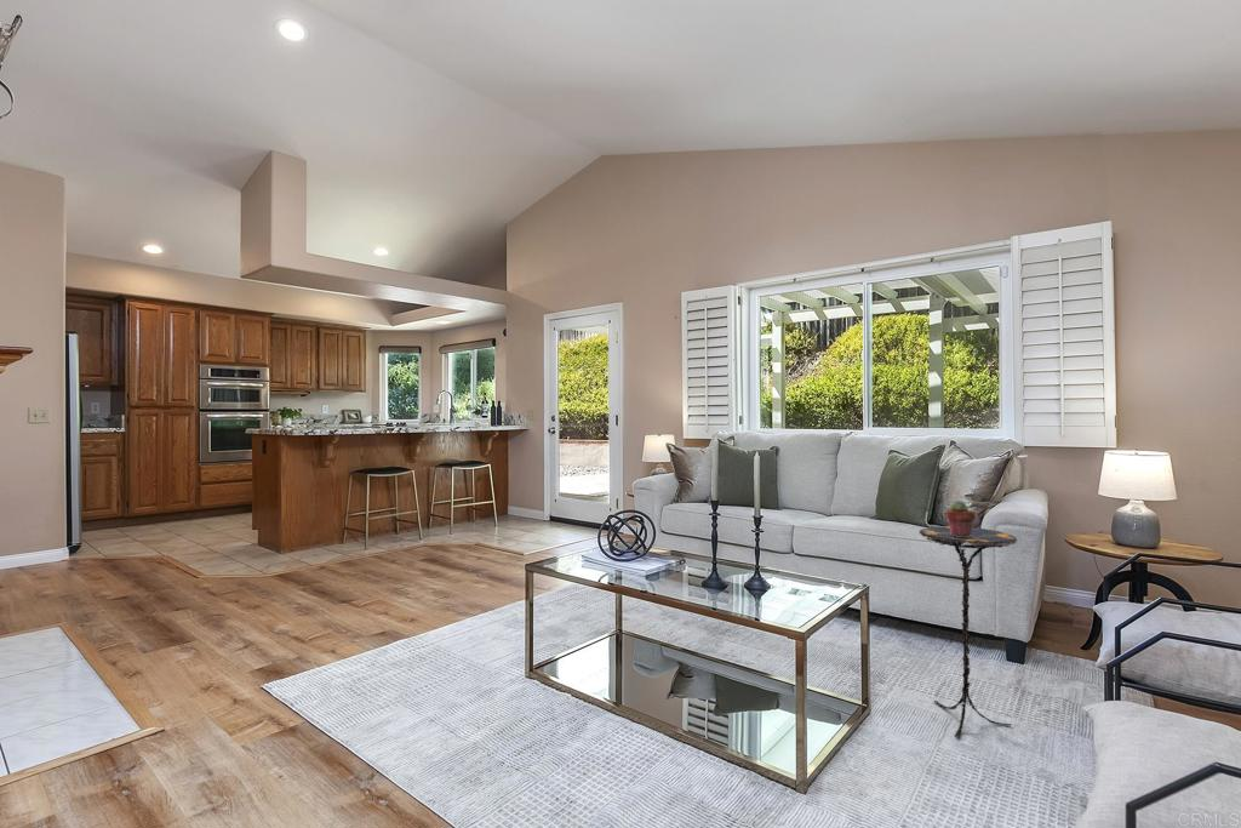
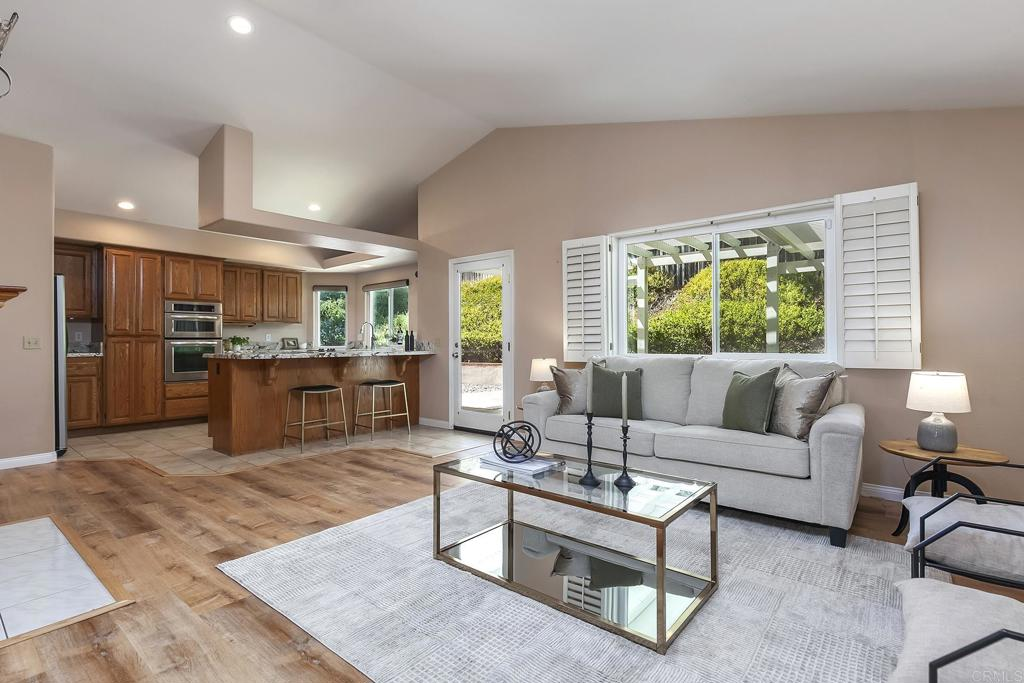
- side table (966, 626)
- potted succulent (960, 516)
